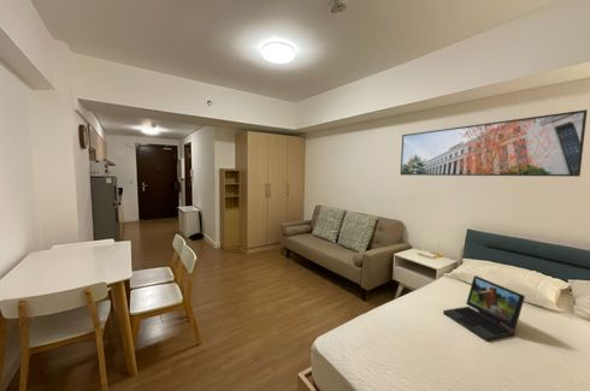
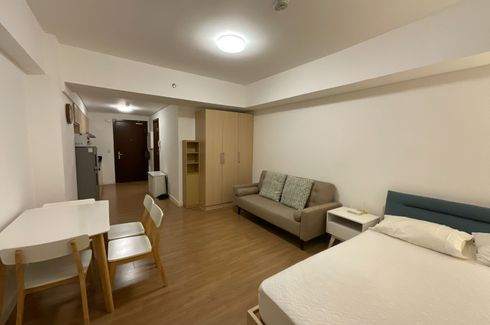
- laptop (480, 304)
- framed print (470, 150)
